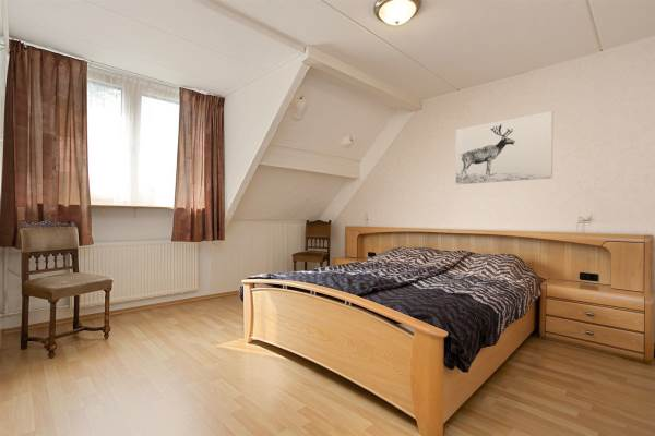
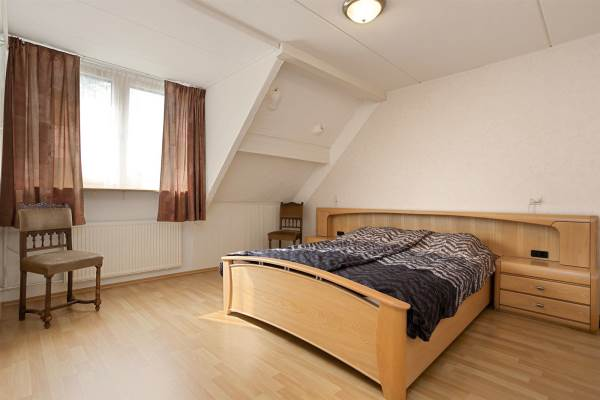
- wall art (499, 152)
